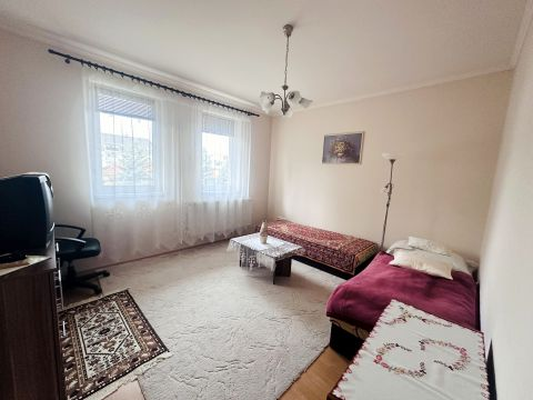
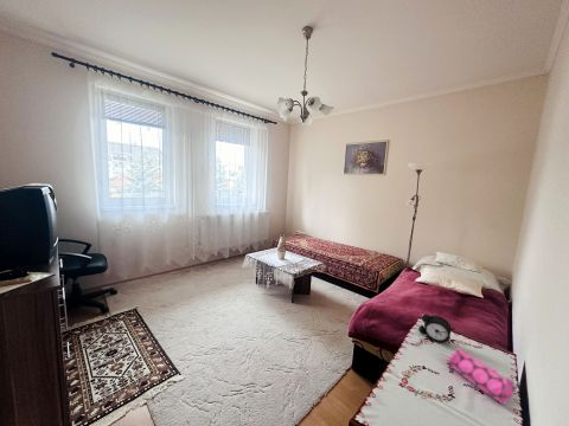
+ pencil case (479, 372)
+ alarm clock (435, 328)
